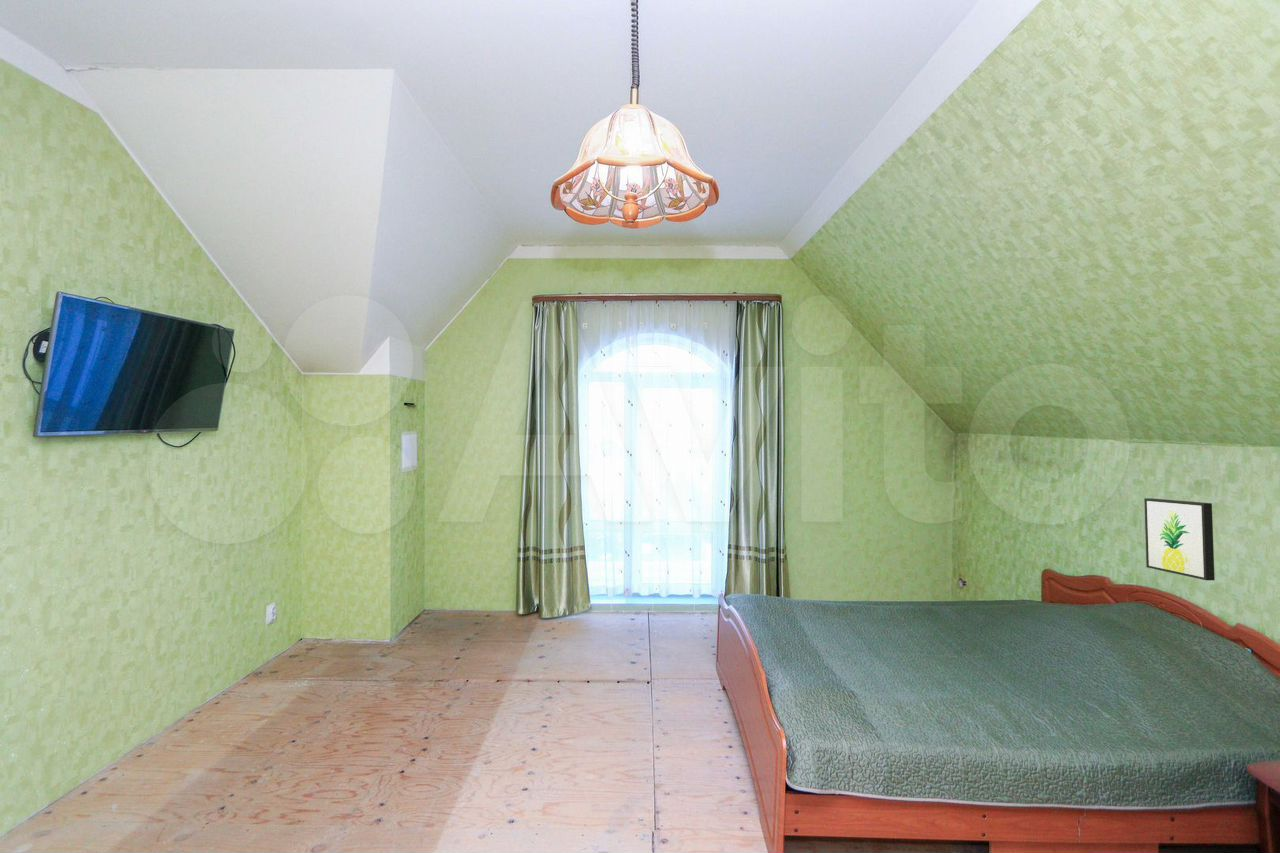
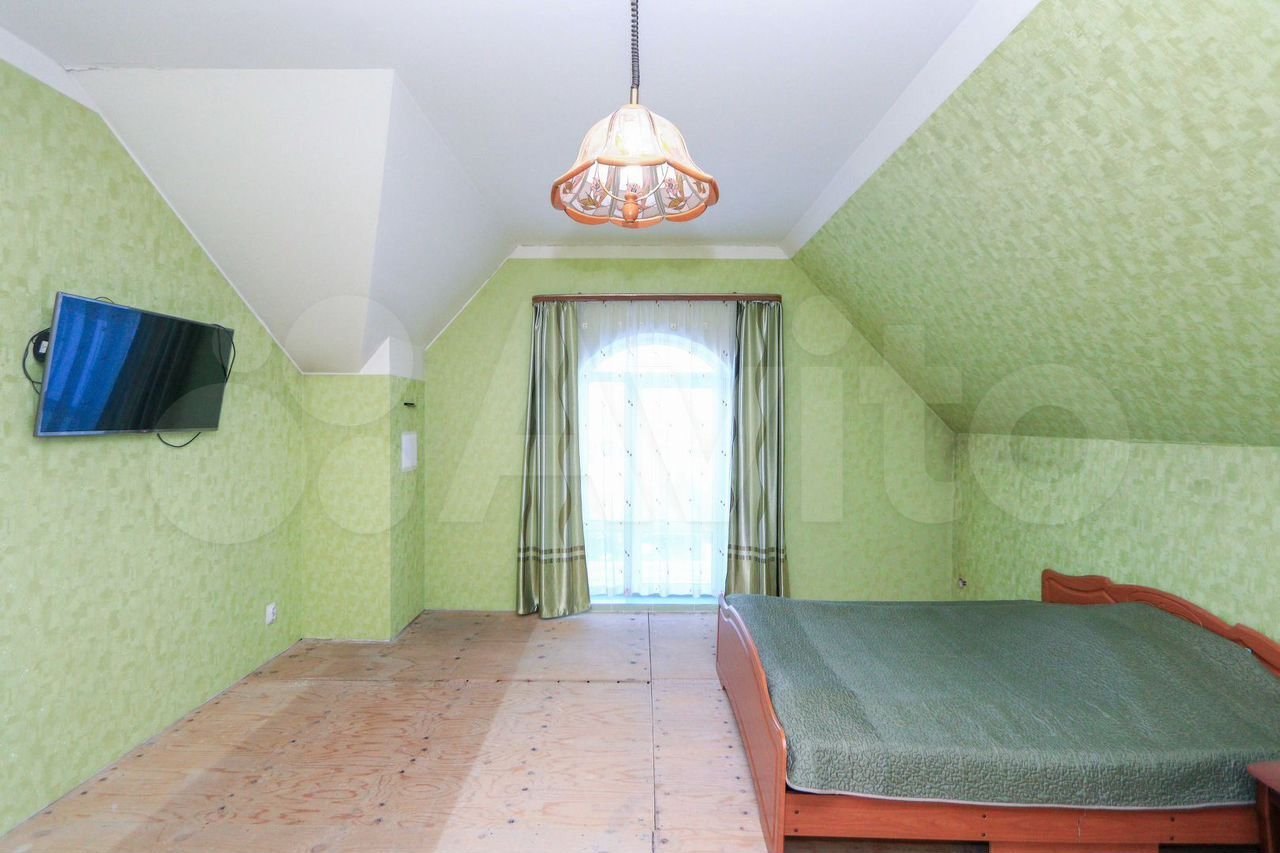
- wall art (1177, 537)
